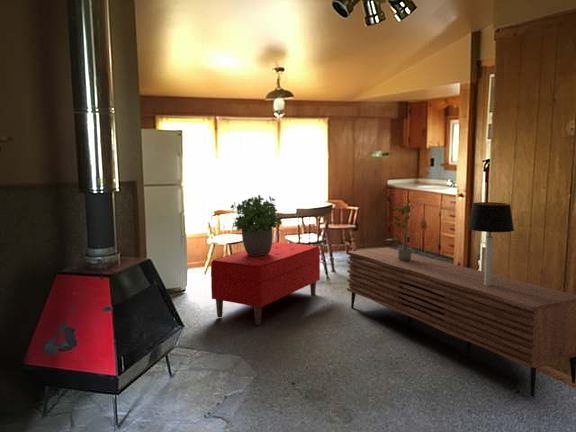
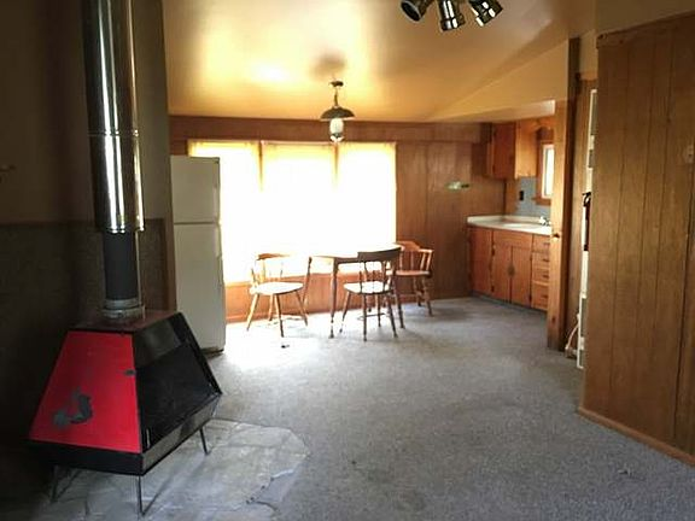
- sideboard (440, 304)
- bench (269, 279)
- potted plant (259, 224)
- potted plant (399, 226)
- table lamp (489, 244)
